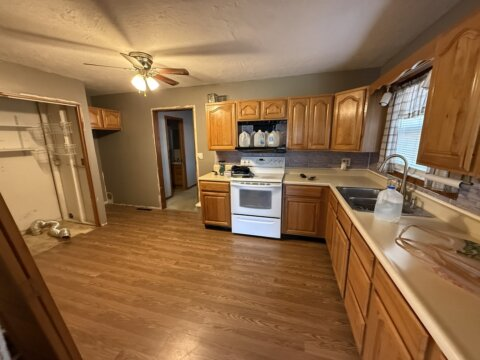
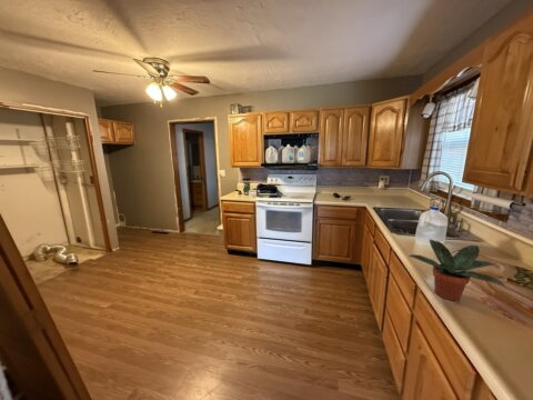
+ potted plant (452, 268)
